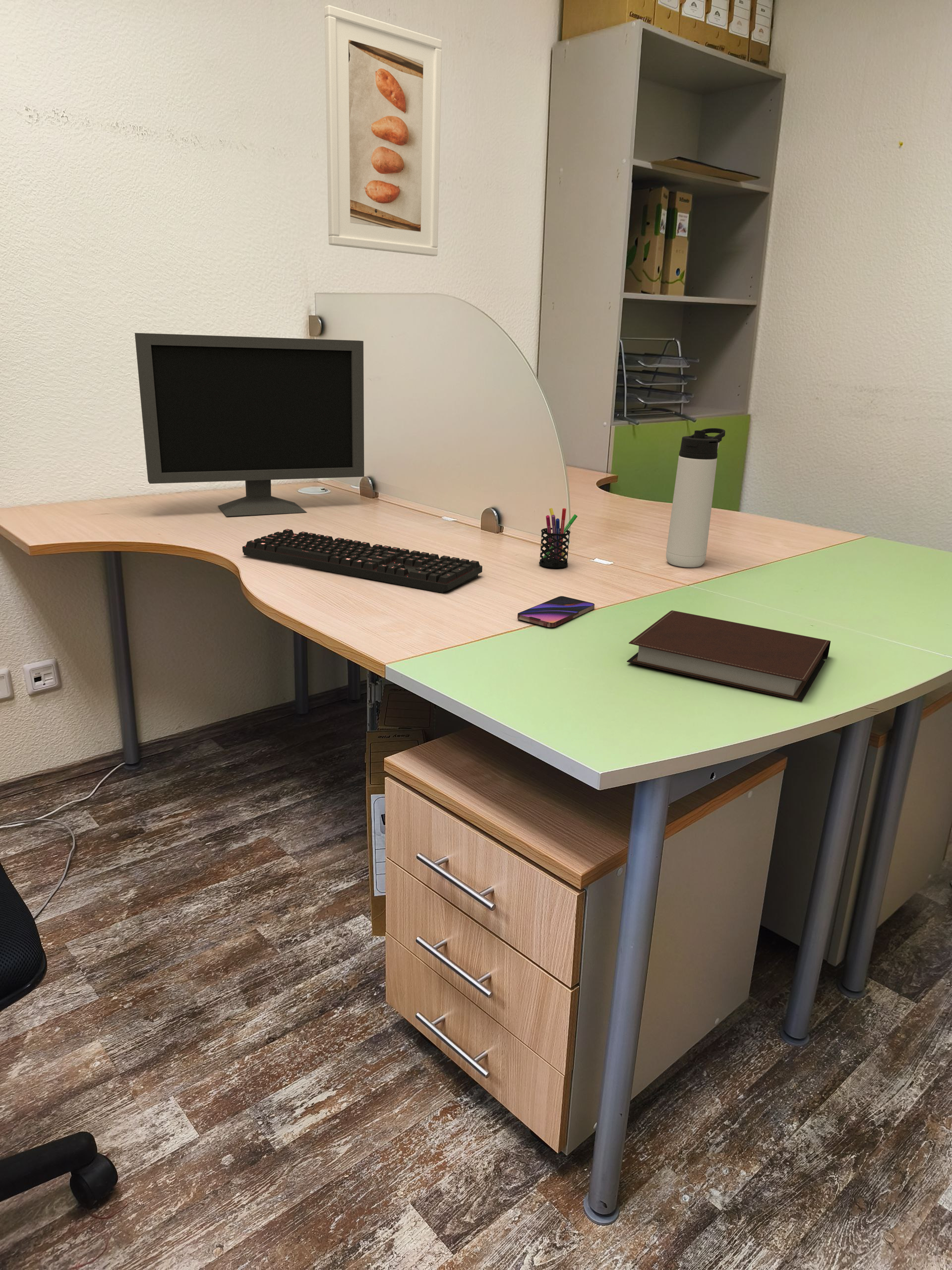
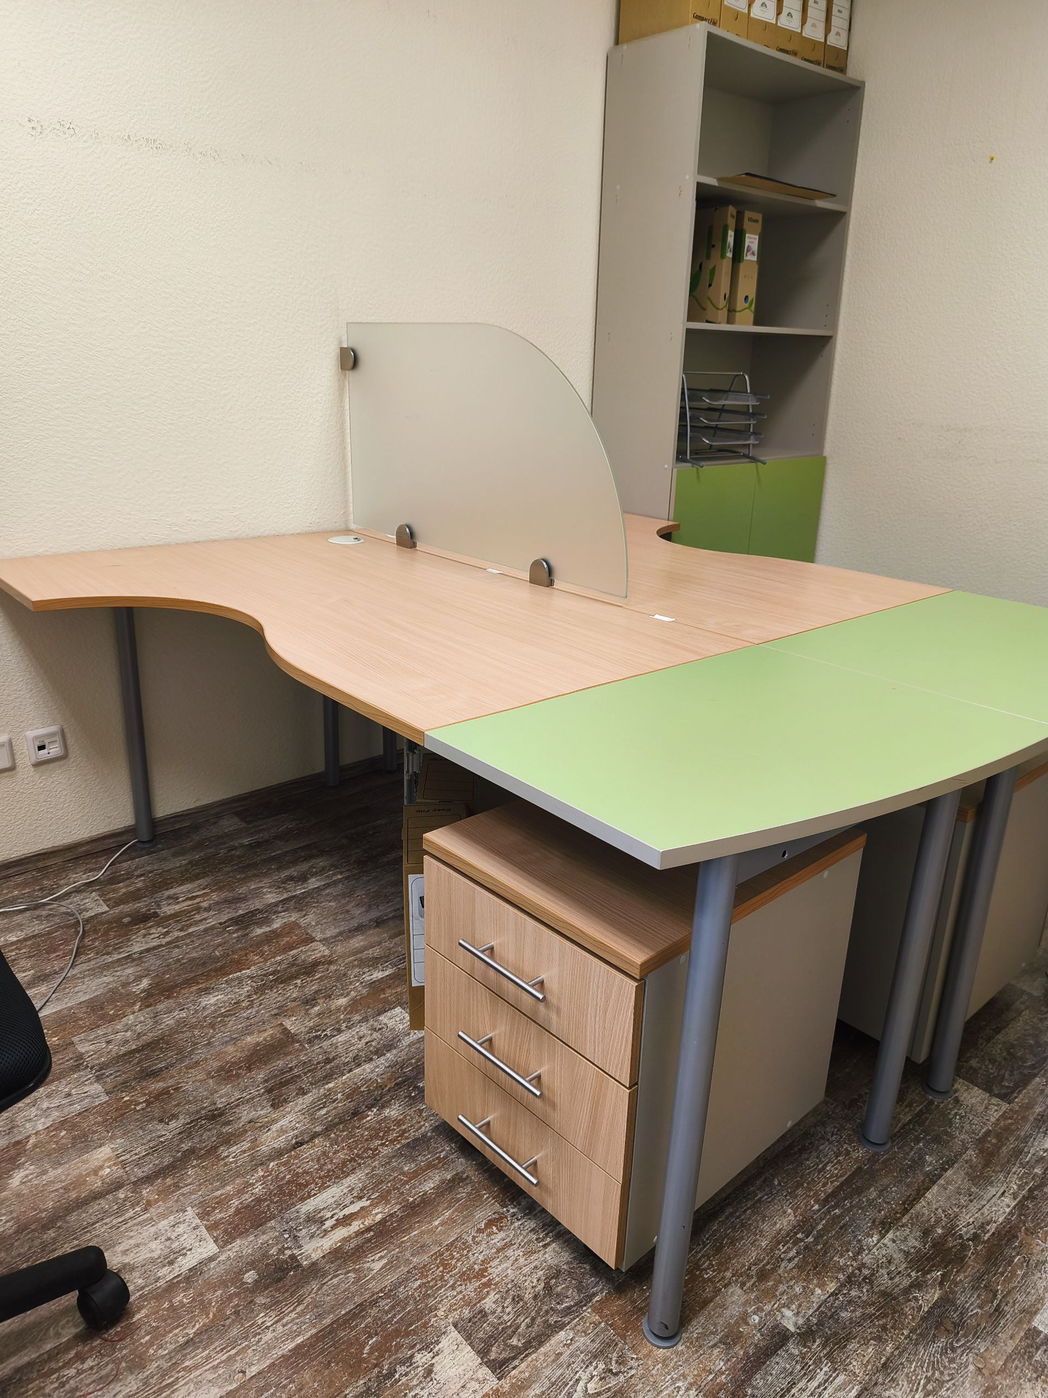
- monitor (258, 426)
- thermos bottle (697, 498)
- notebook (730, 650)
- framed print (385, 141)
- keyboard (359, 558)
- pen holder (559, 535)
- smartphone (557, 611)
